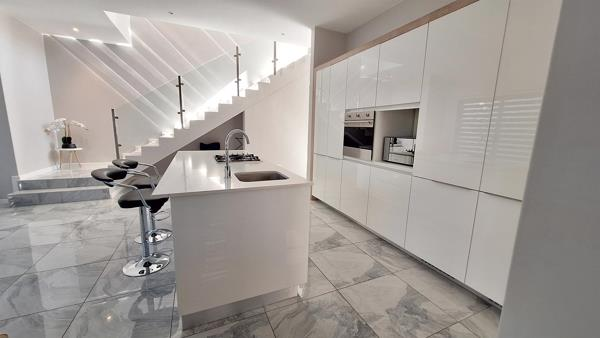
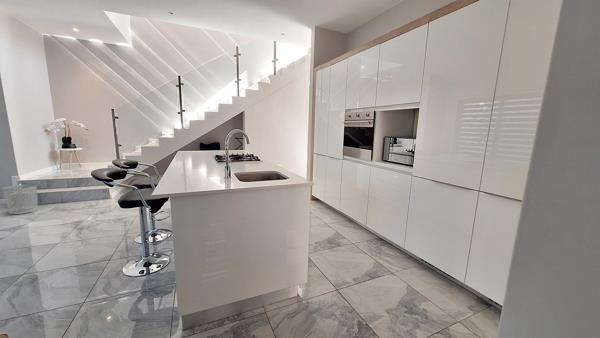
+ waste bin (21, 199)
